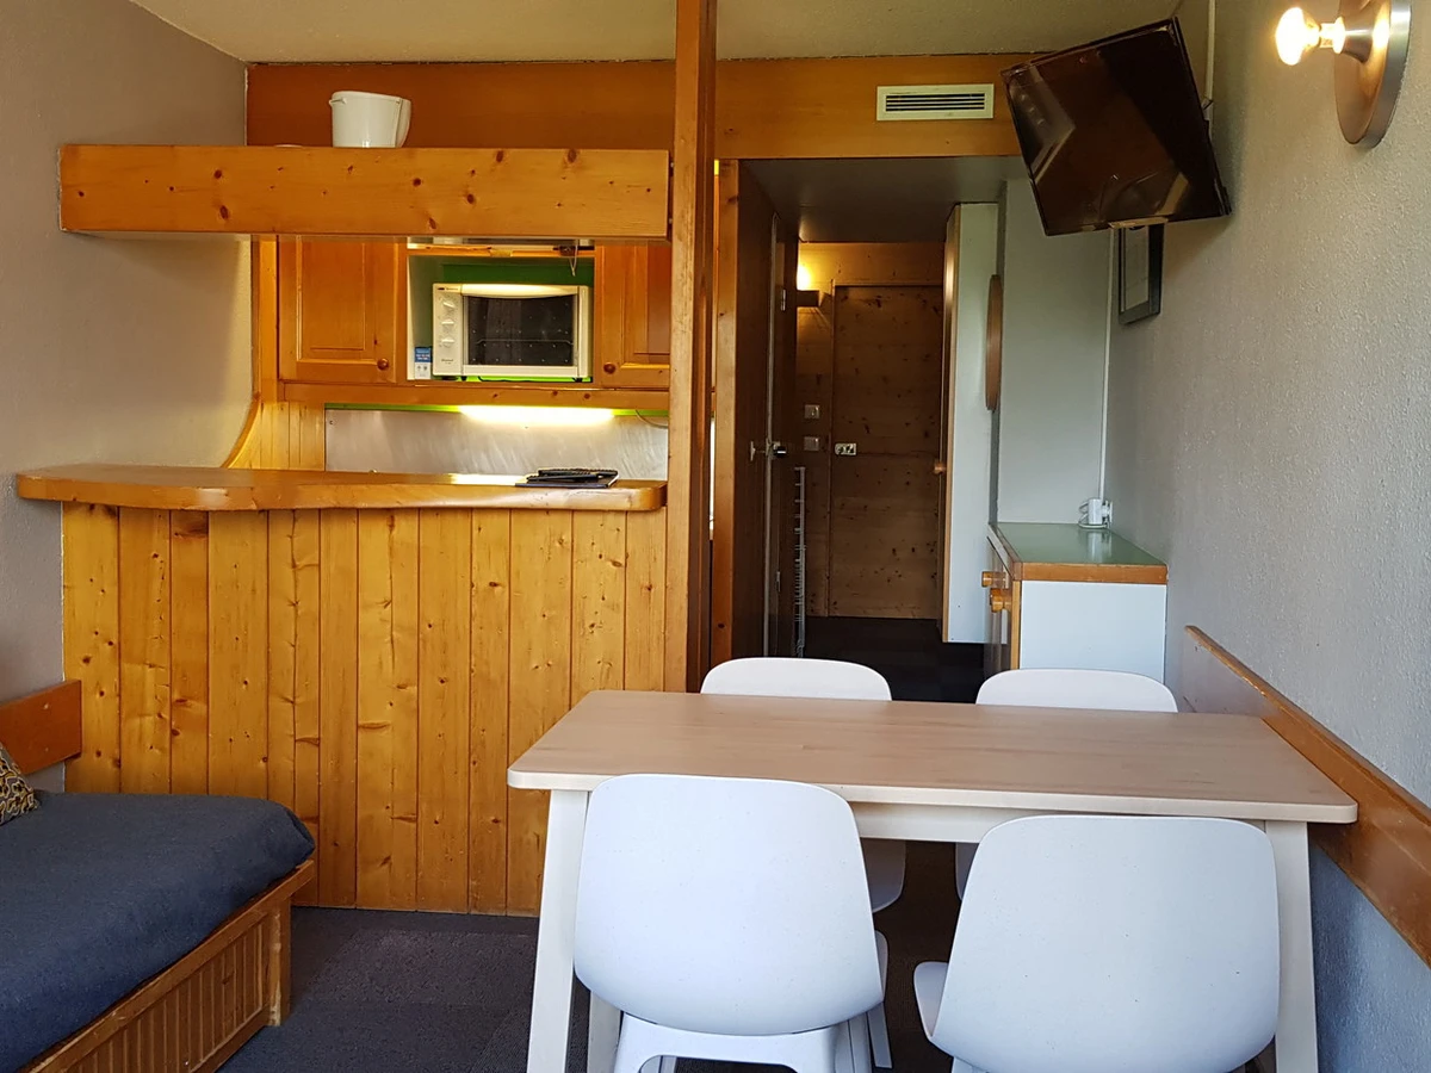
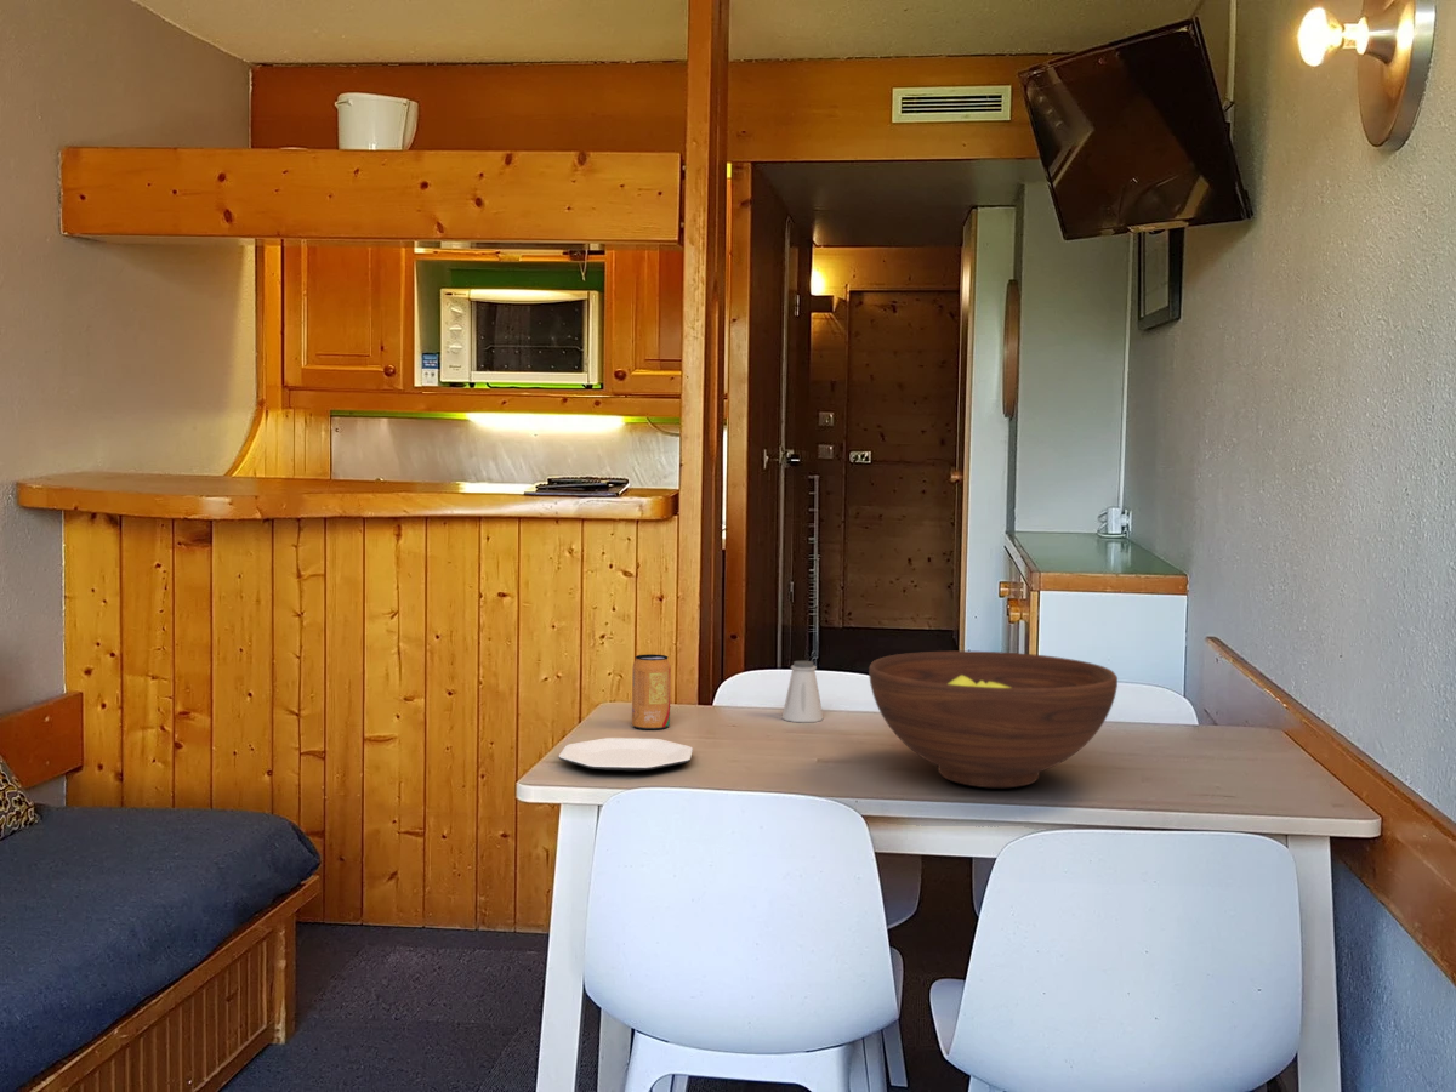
+ plate (626, 756)
+ fruit bowl (989, 723)
+ saltshaker (802, 689)
+ beverage can (650, 692)
